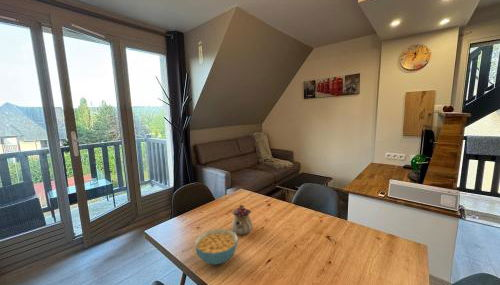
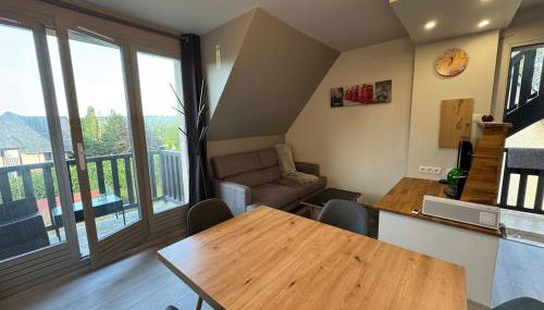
- teapot (242, 217)
- cereal bowl (217, 249)
